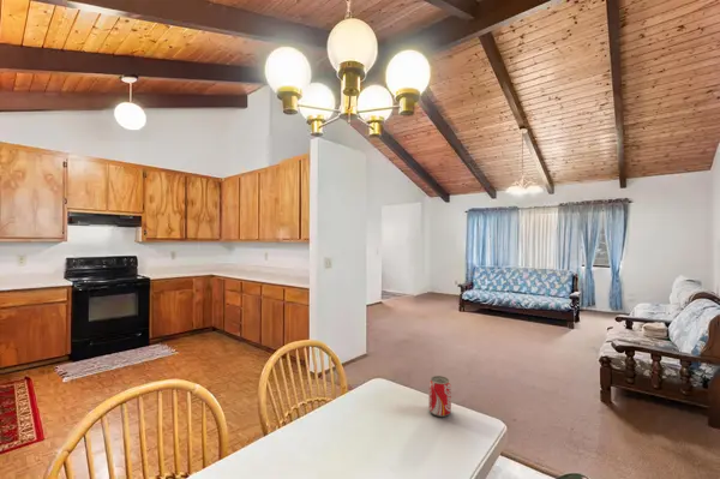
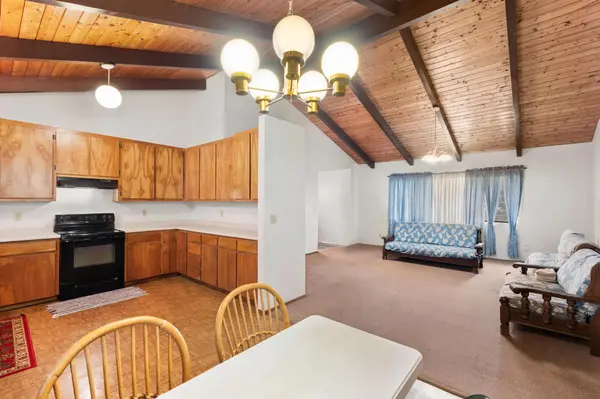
- beverage can (439, 395)
